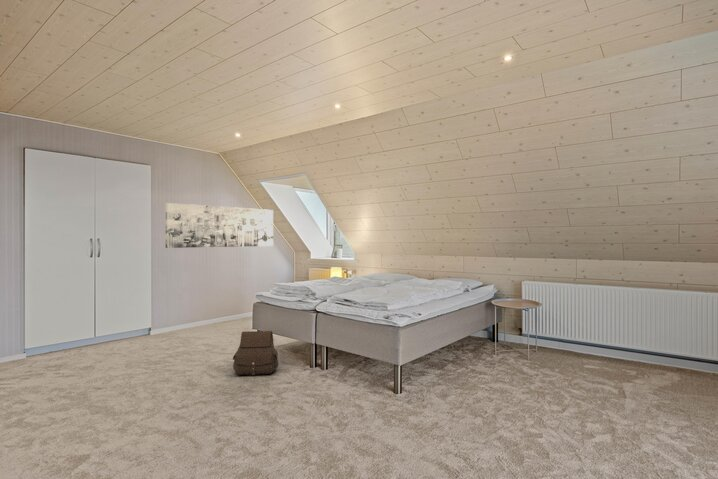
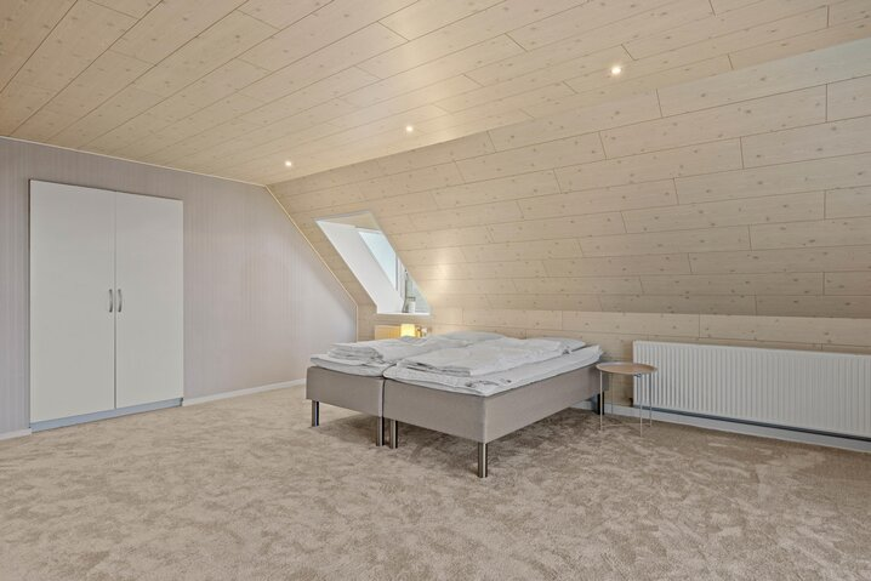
- satchel (256, 351)
- wall art (225, 226)
